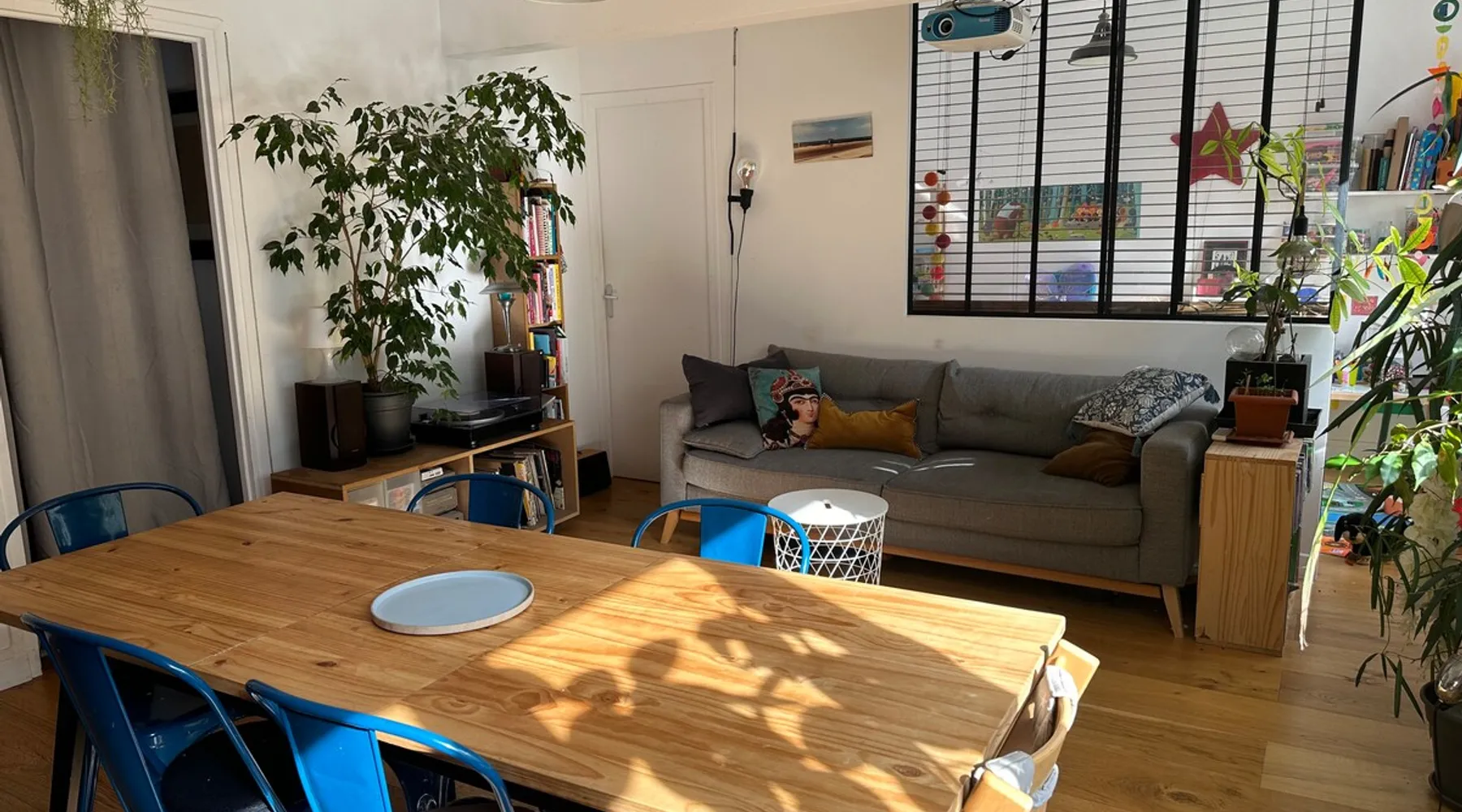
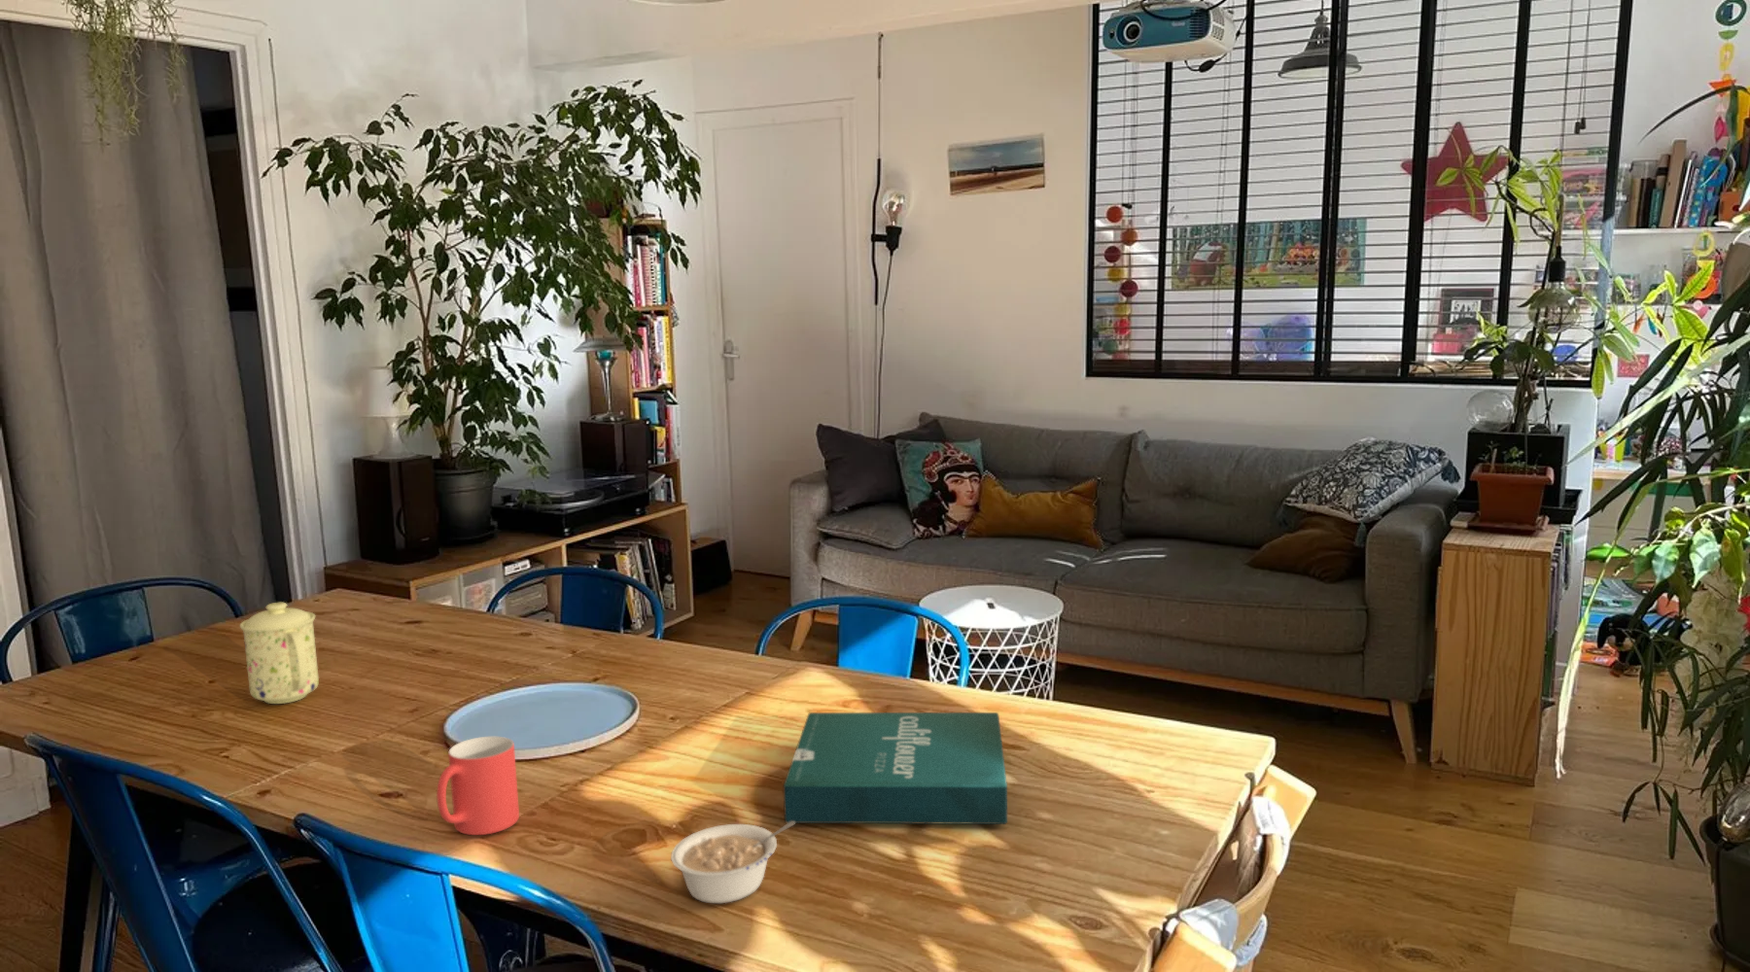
+ mug (474, 790)
+ mug (282, 652)
+ pizza box (899, 763)
+ legume (728, 861)
